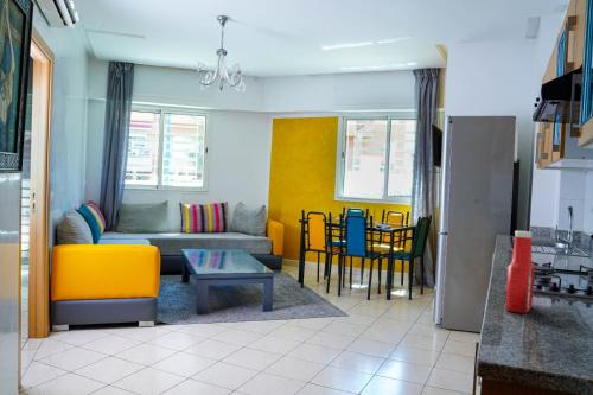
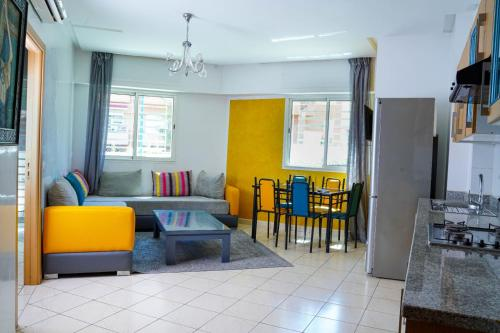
- soap bottle (521, 269)
